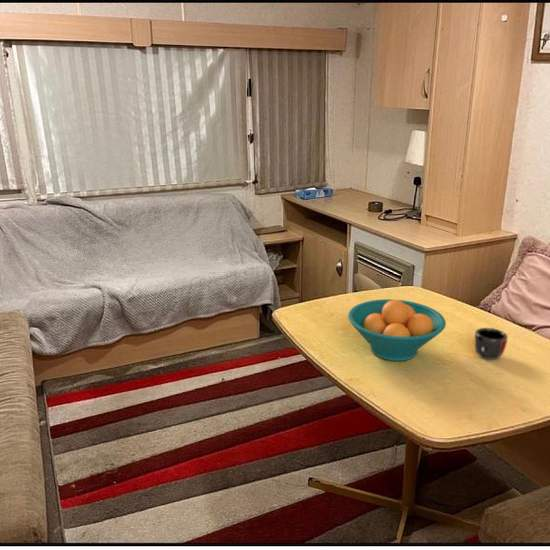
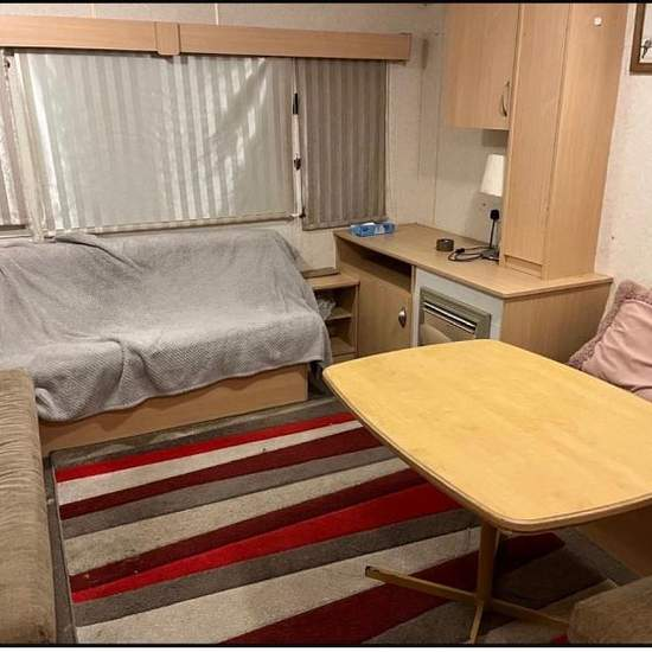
- fruit bowl (395, 326)
- mug (488, 346)
